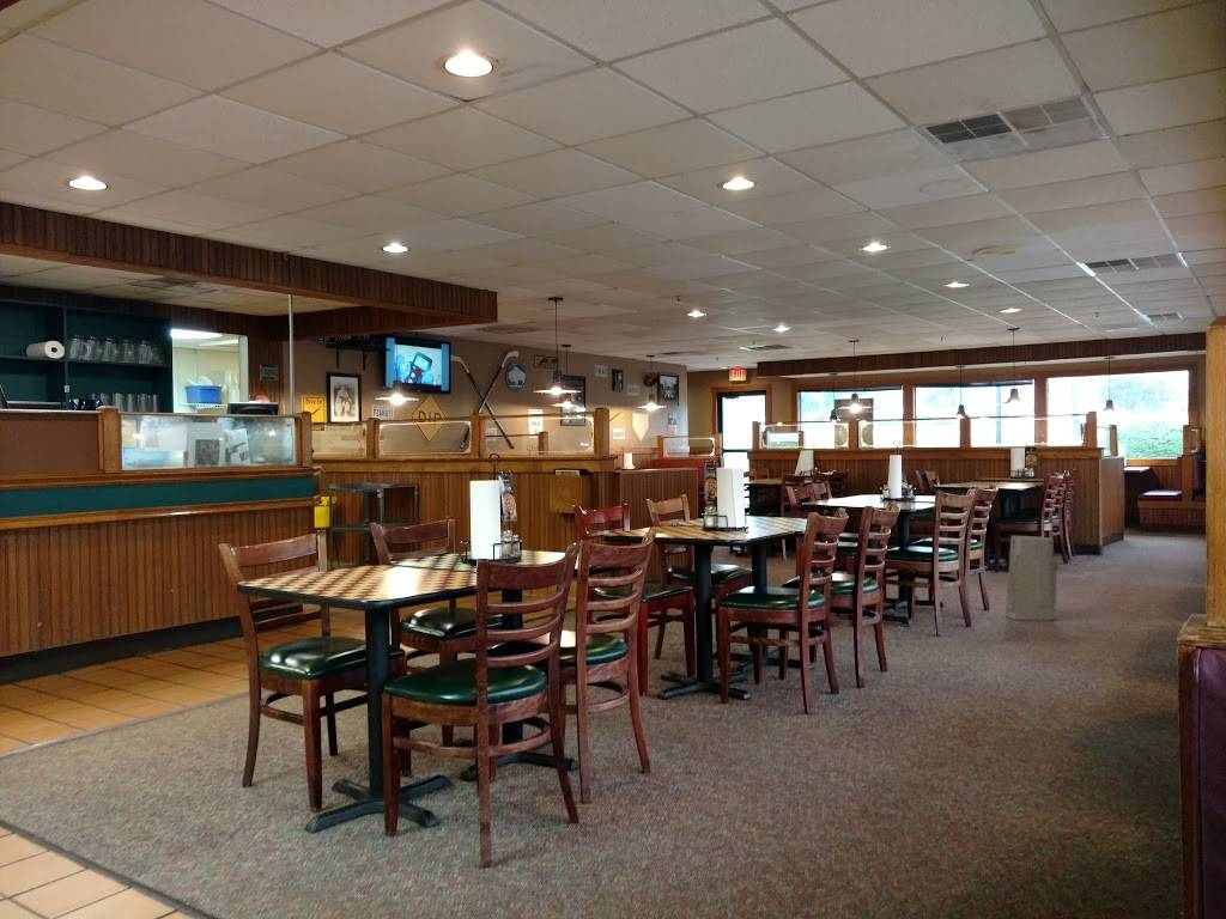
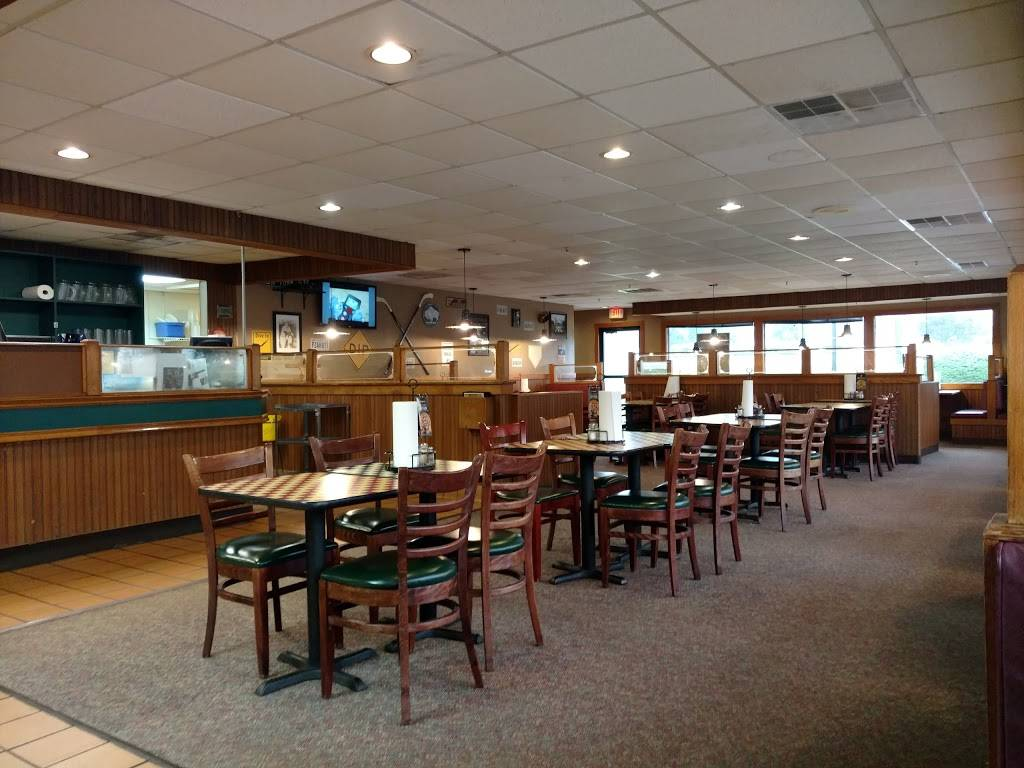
- air purifier (1031, 577)
